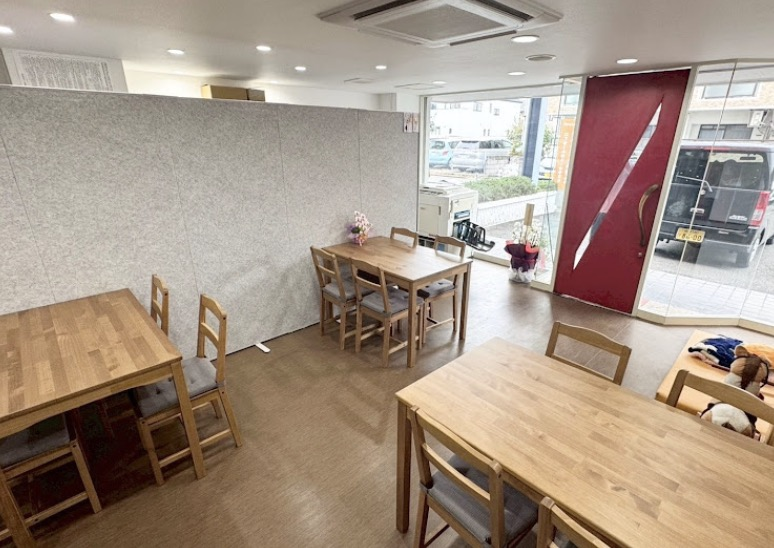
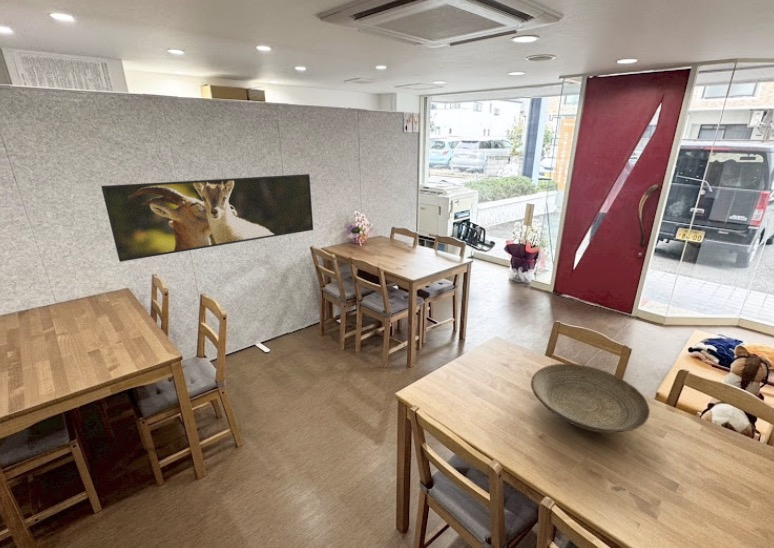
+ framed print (226, 212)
+ decorative bowl (584, 403)
